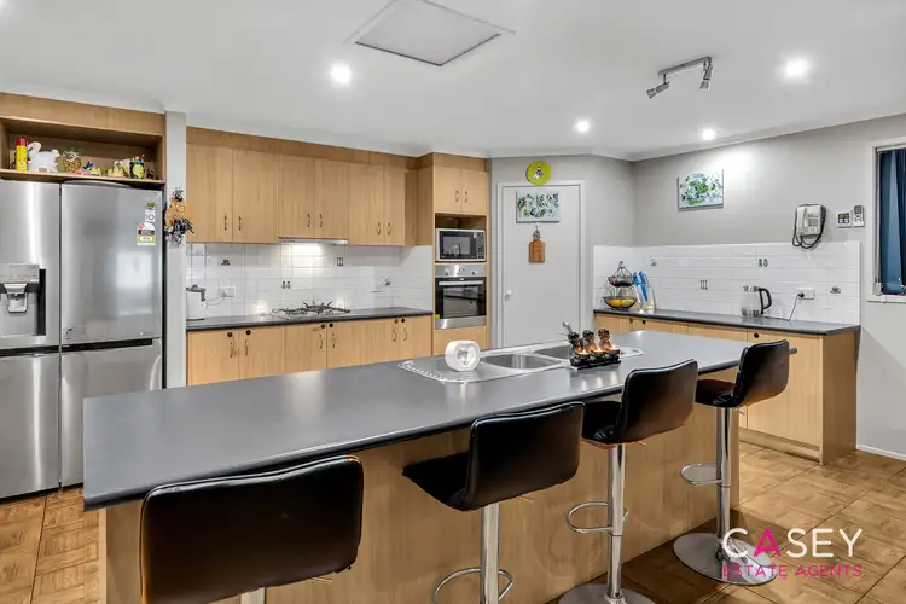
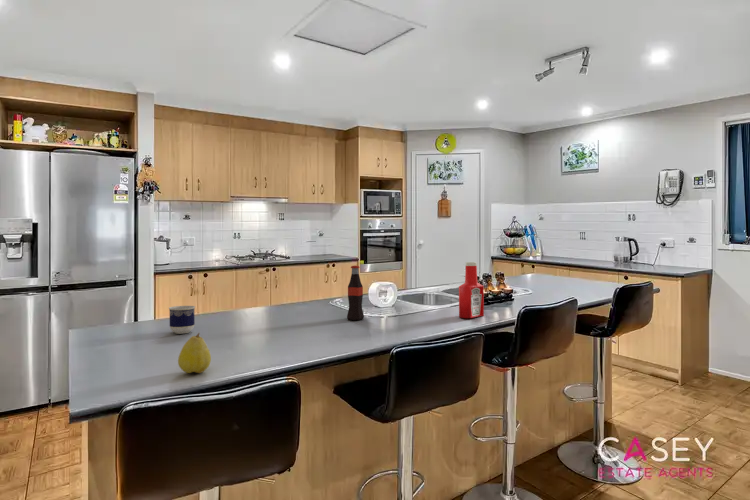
+ soap bottle (471, 289)
+ fruit (194, 353)
+ cup (181, 319)
+ bottle (355, 292)
